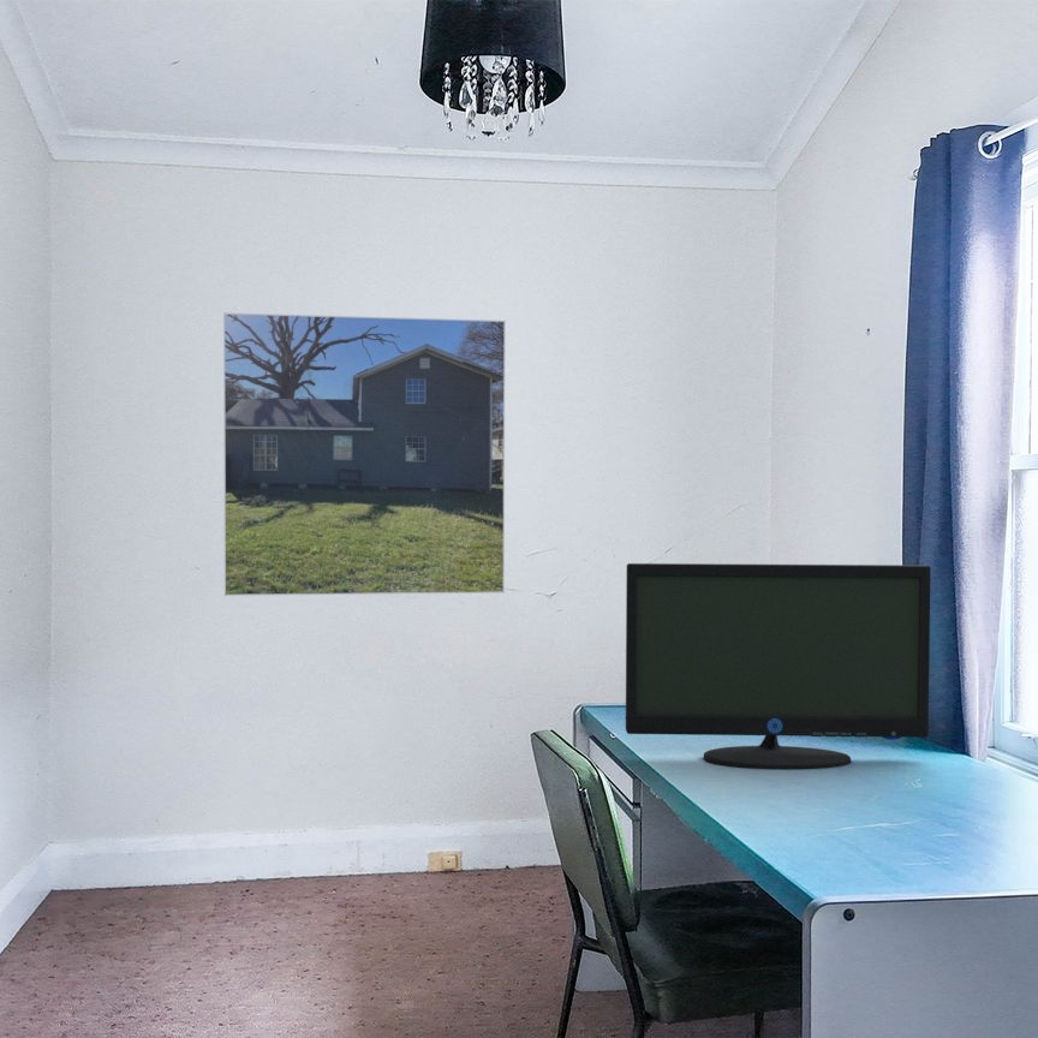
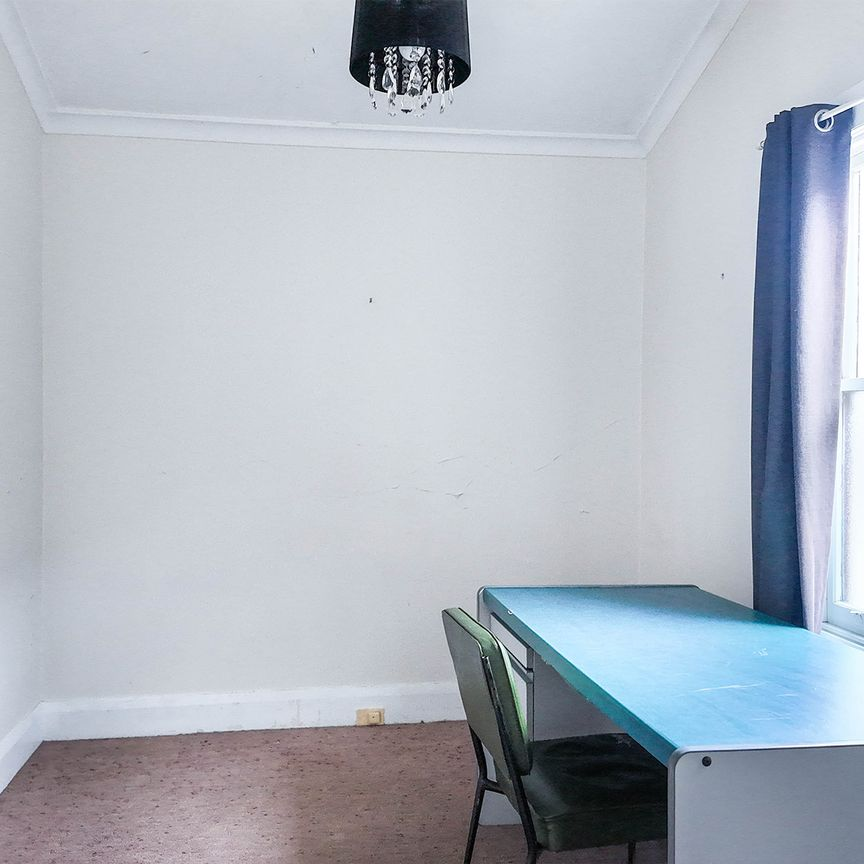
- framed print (366, 455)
- monitor (777, 662)
